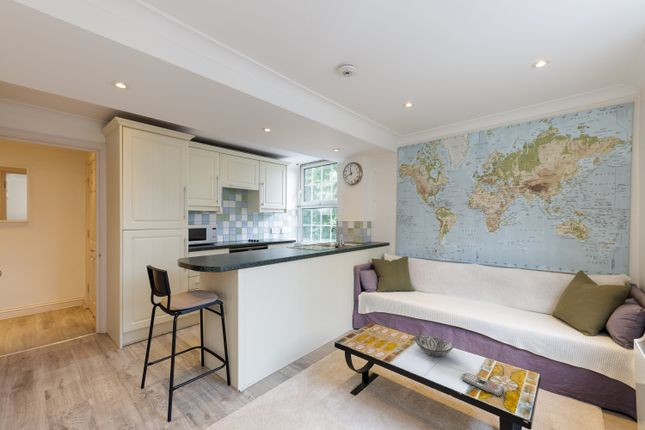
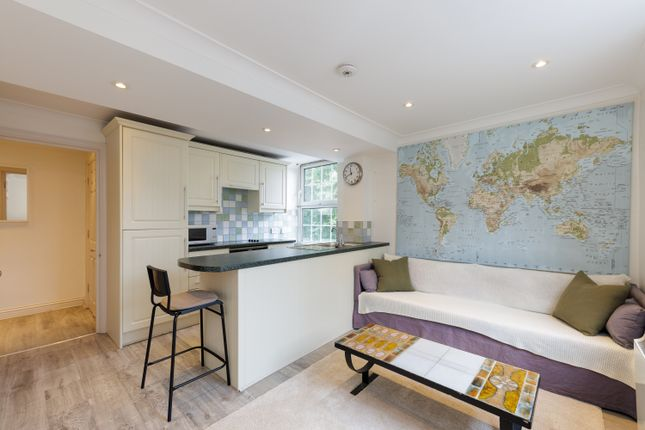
- decorative bowl (433, 347)
- remote control (481, 383)
